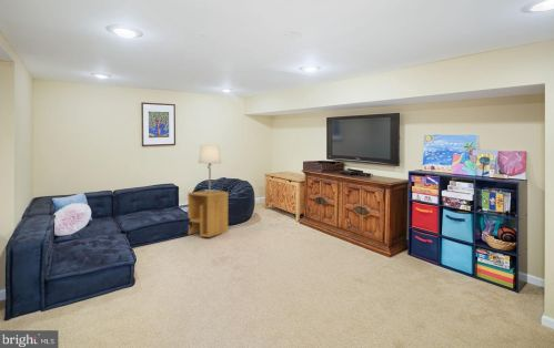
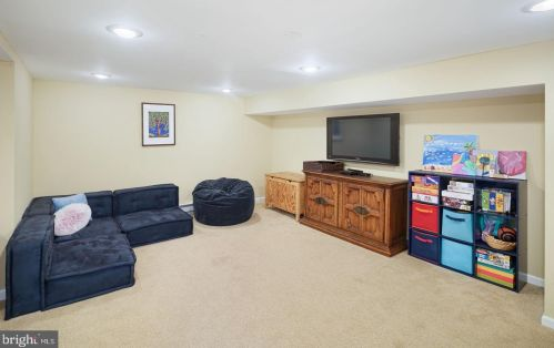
- lamp (210, 168)
- side table (208, 212)
